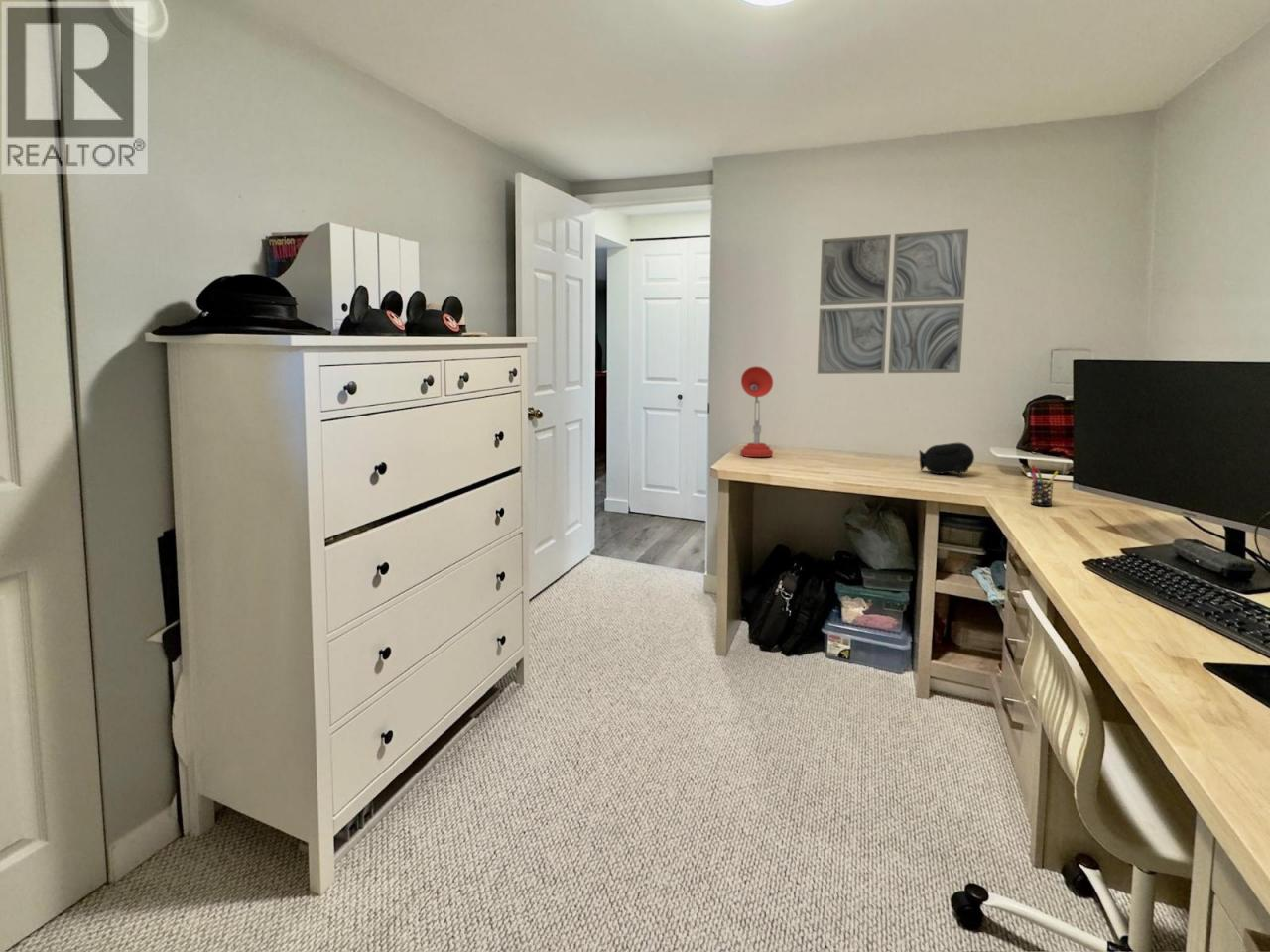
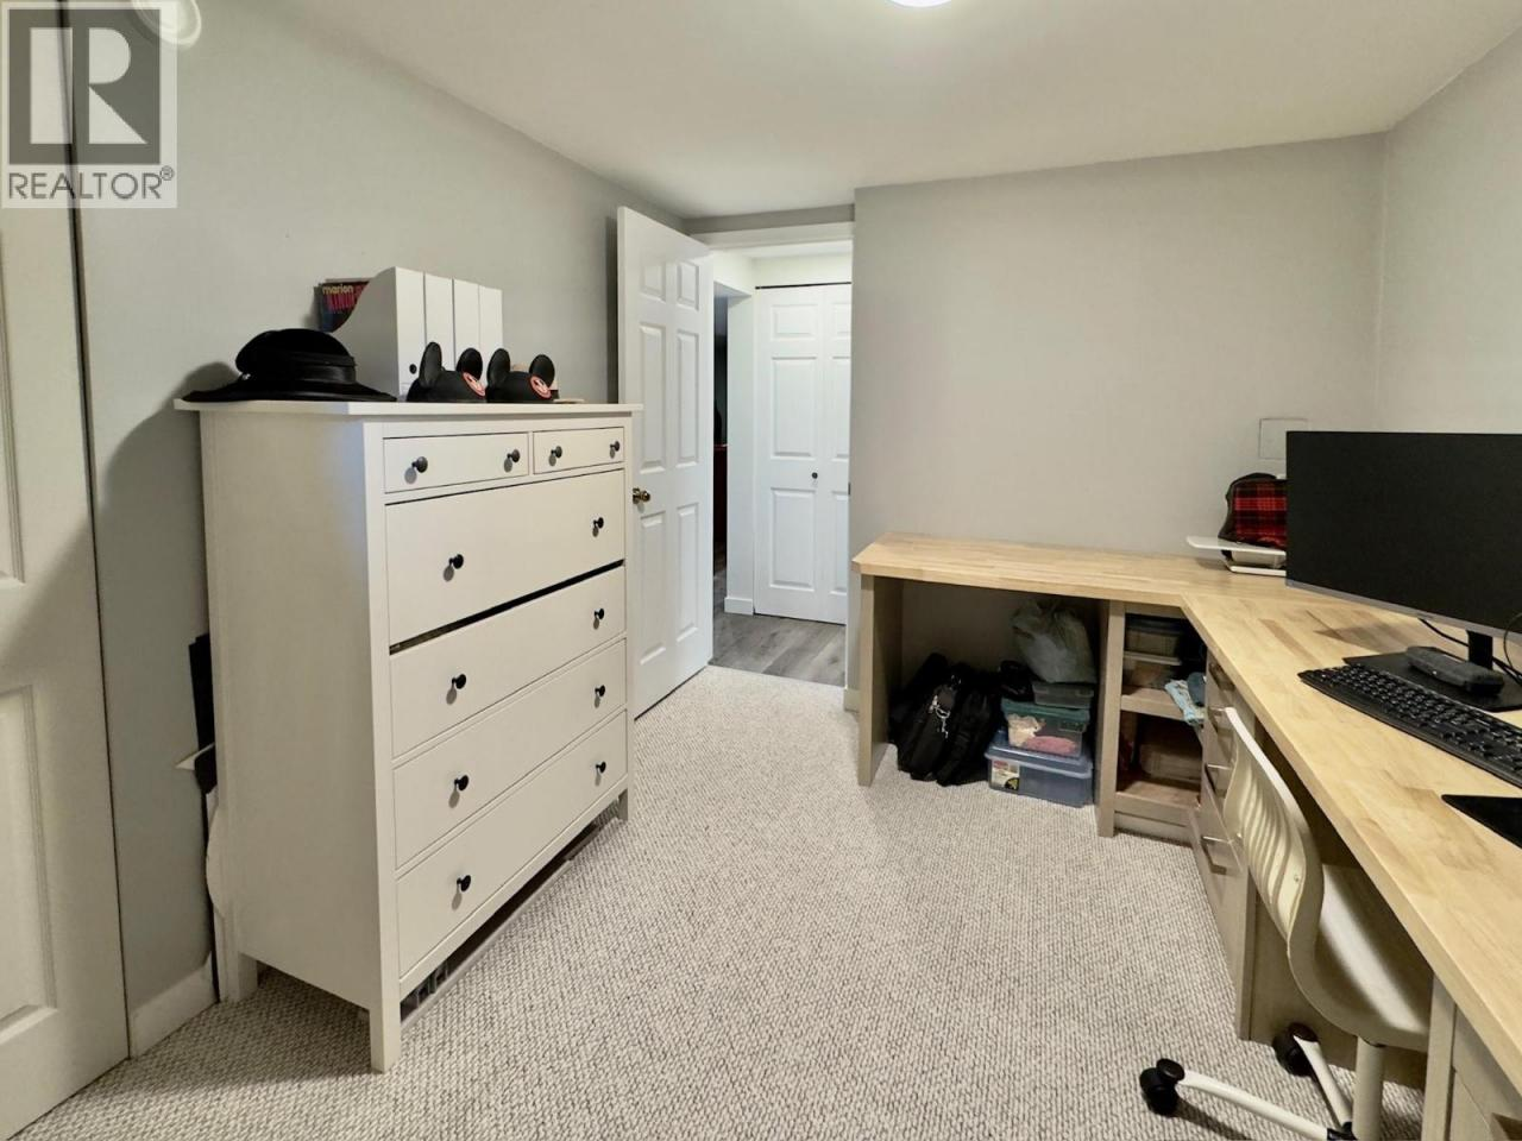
- desk lamp (755, 412)
- wall art (887, 302)
- pen holder (1040, 485)
- speaker (946, 458)
